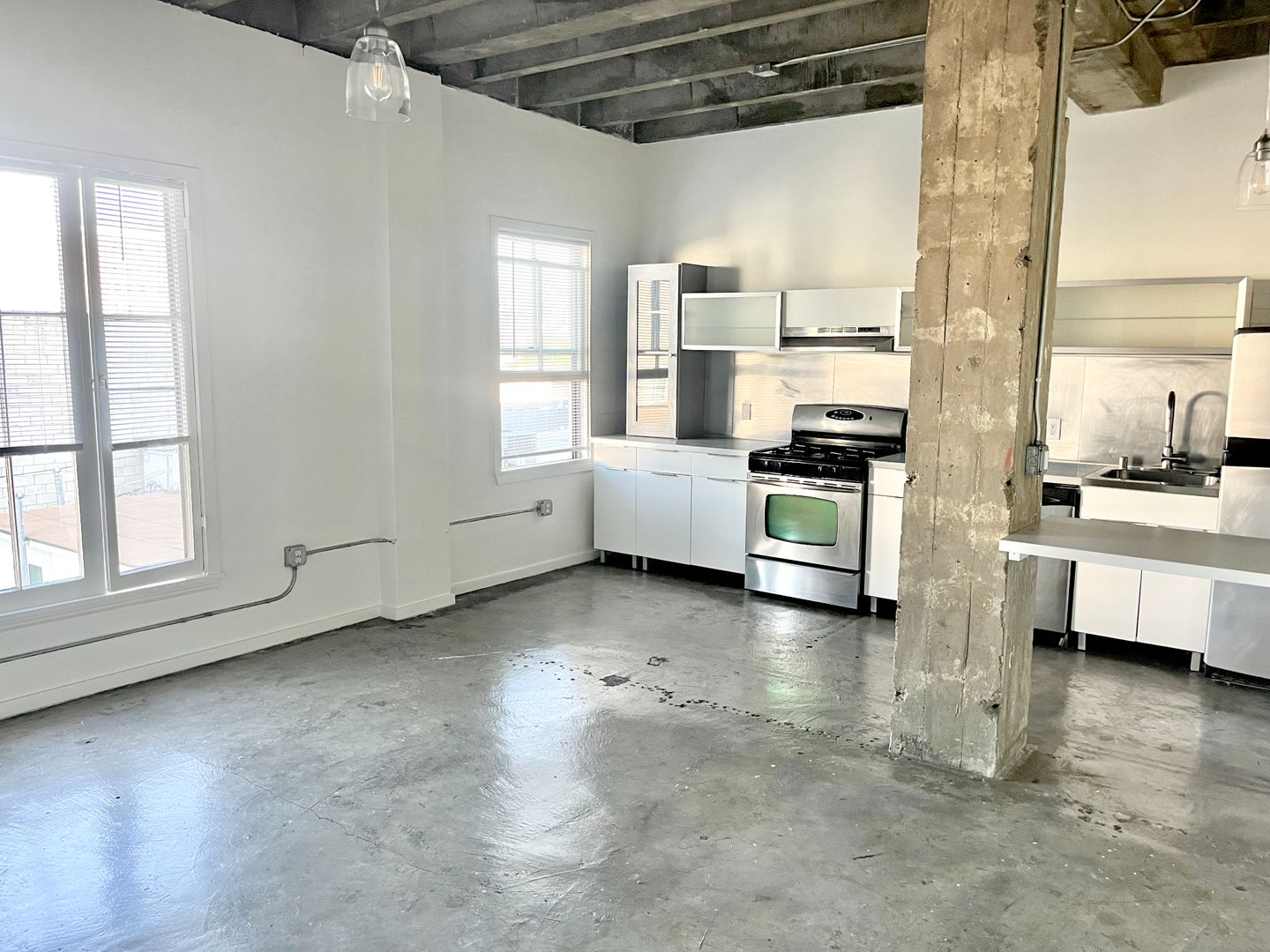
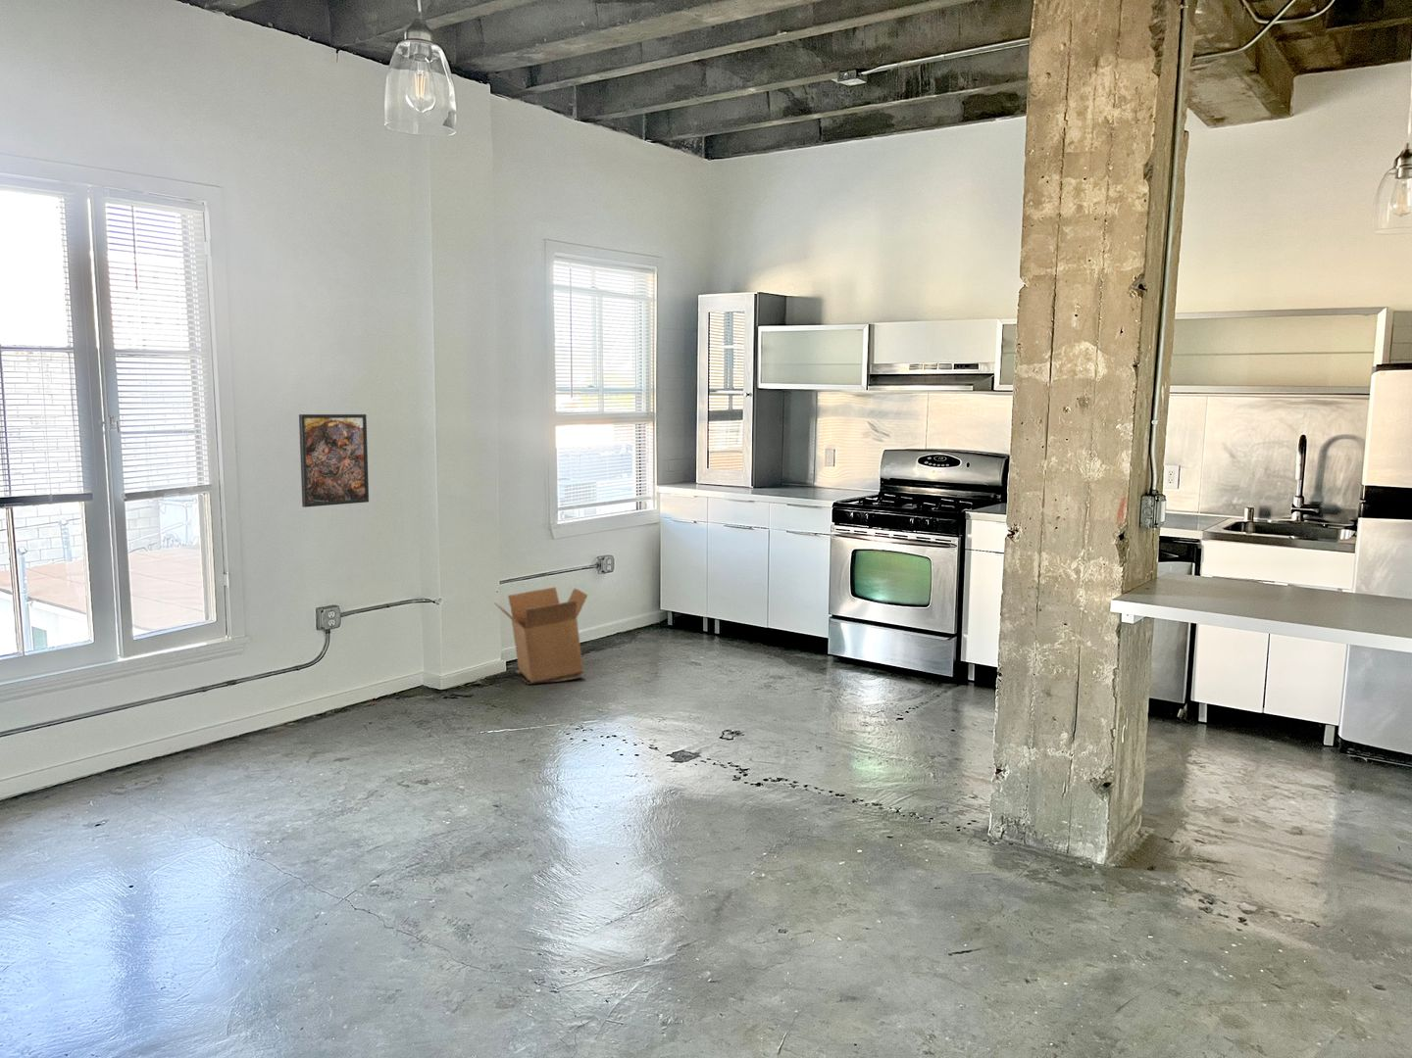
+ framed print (335, 459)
+ cardboard box (541, 633)
